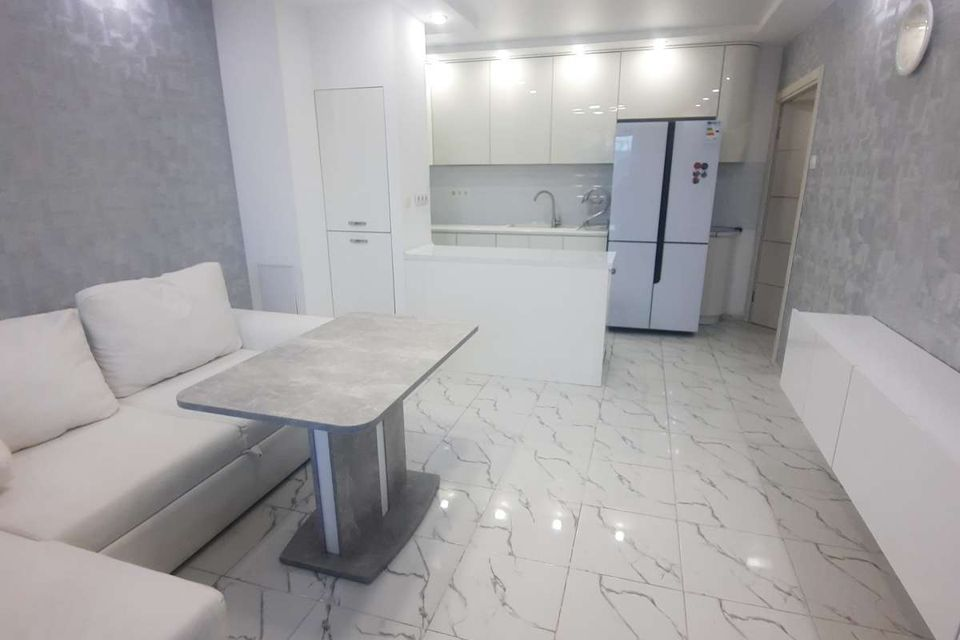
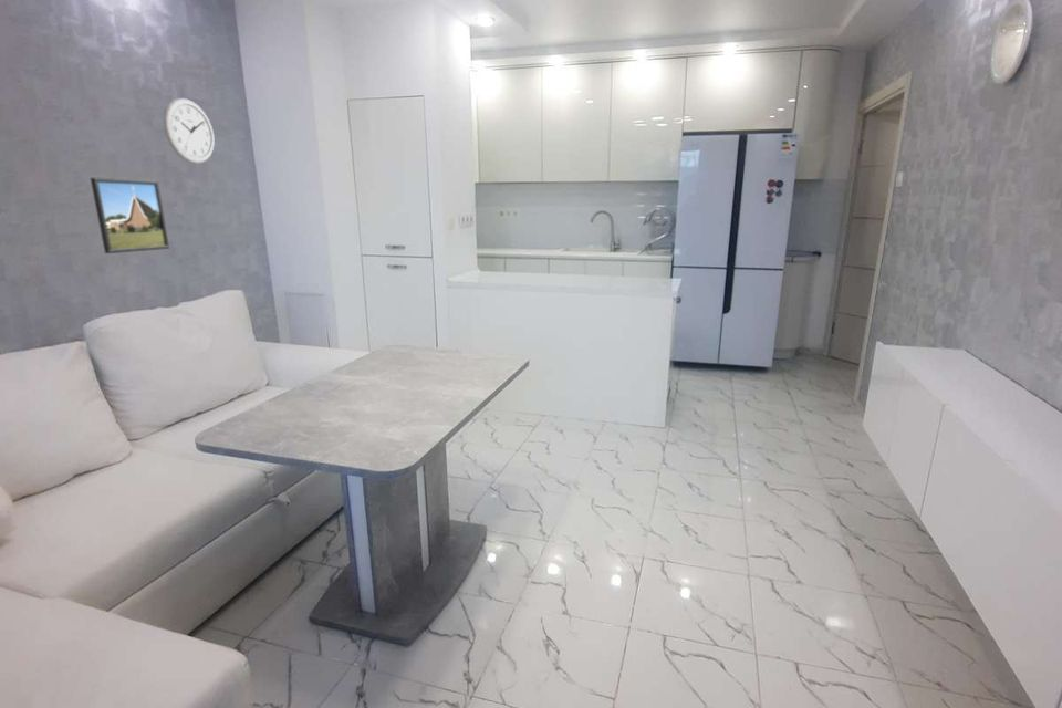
+ wall clock (190, 131)
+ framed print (132, 216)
